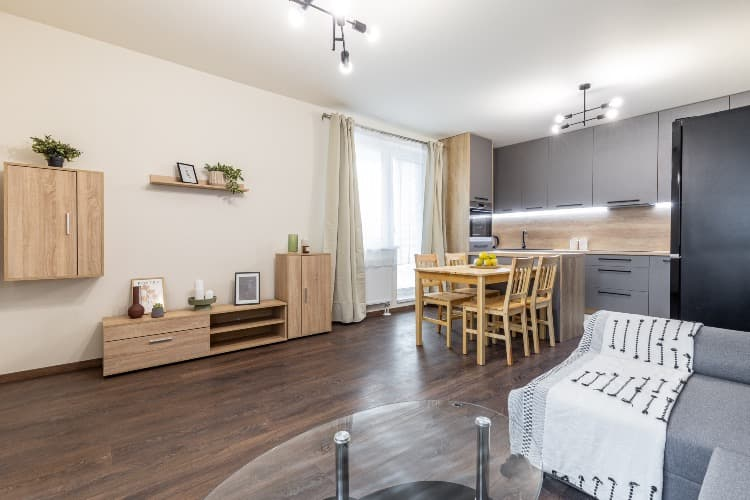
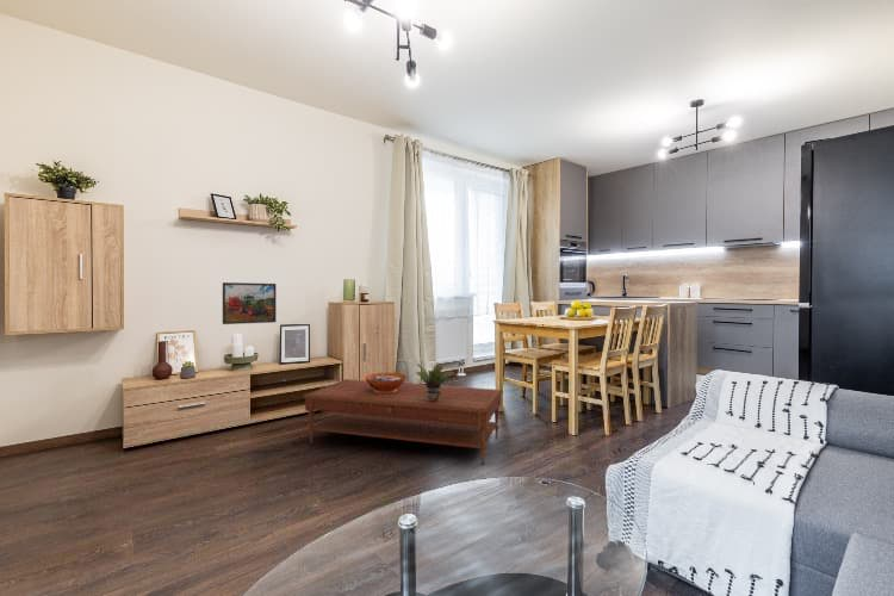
+ coffee table (405, 416)
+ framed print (249, 303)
+ decorative bowl (385, 383)
+ potted plant (433, 381)
